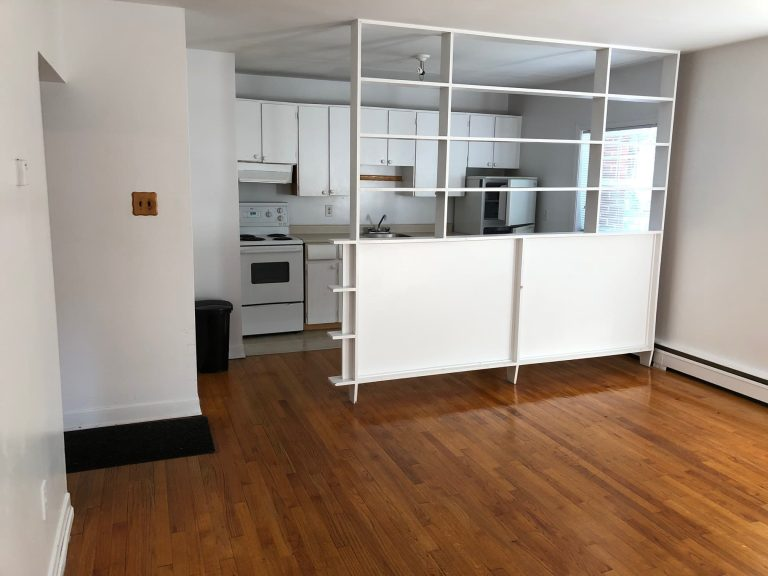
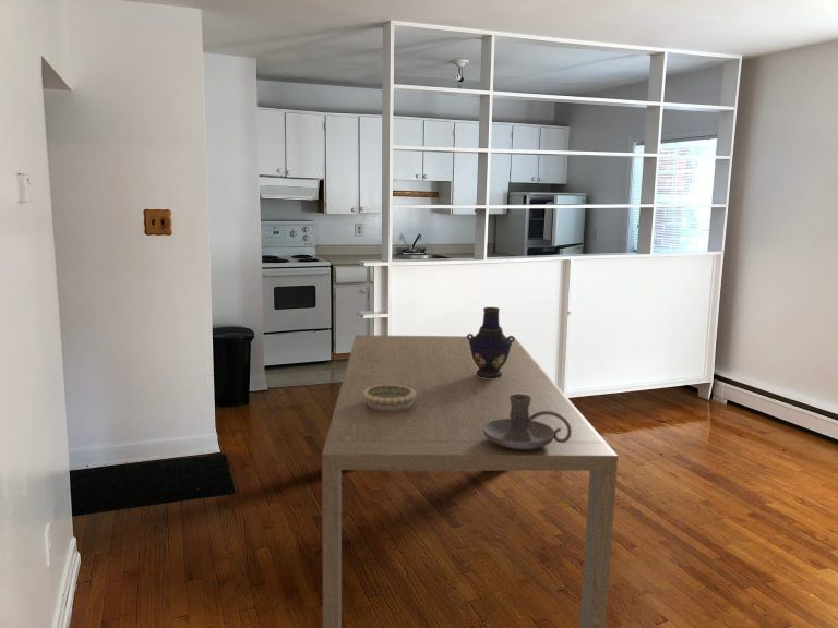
+ dining table (445, 459)
+ candle holder (527, 420)
+ vase (490, 341)
+ decorative bowl (388, 397)
